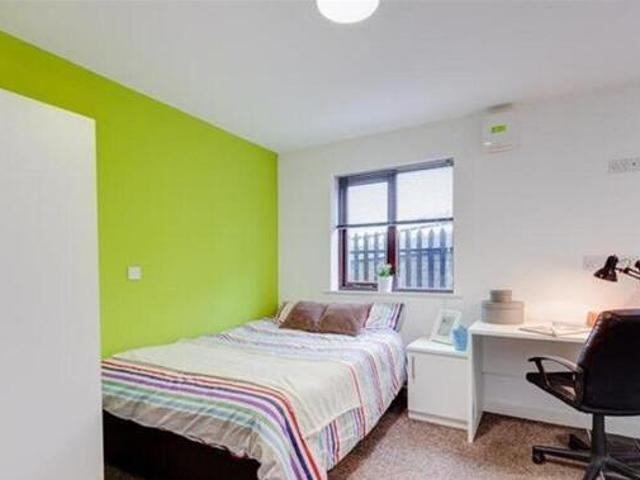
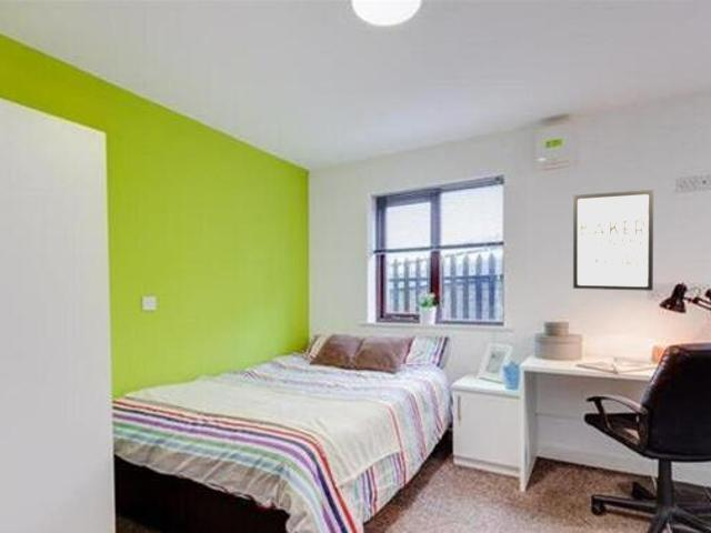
+ wall art (611, 241)
